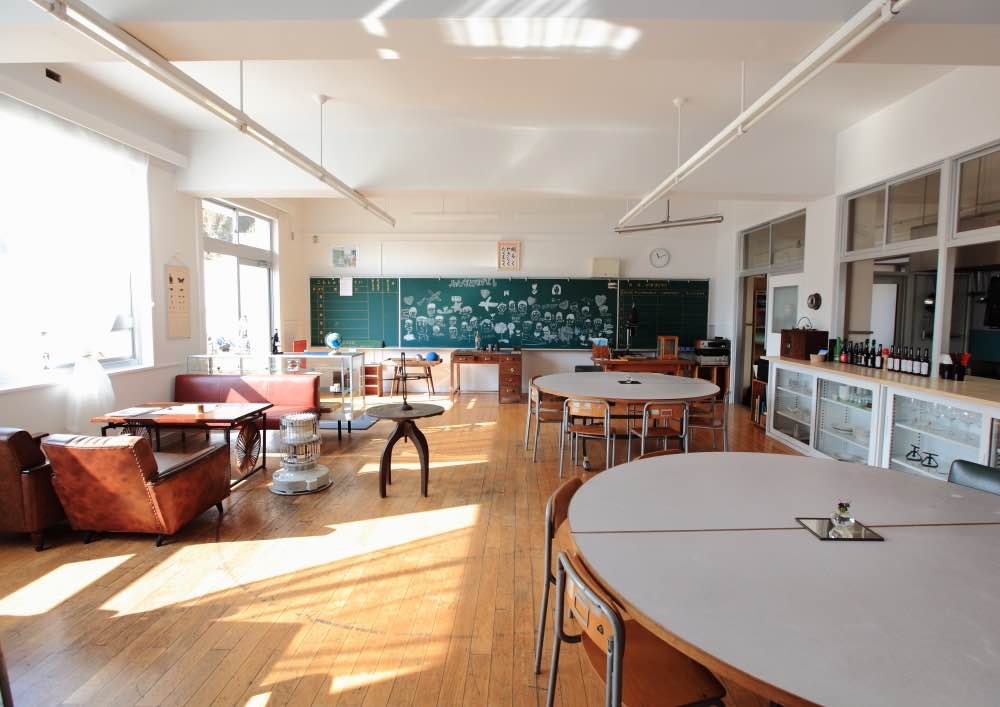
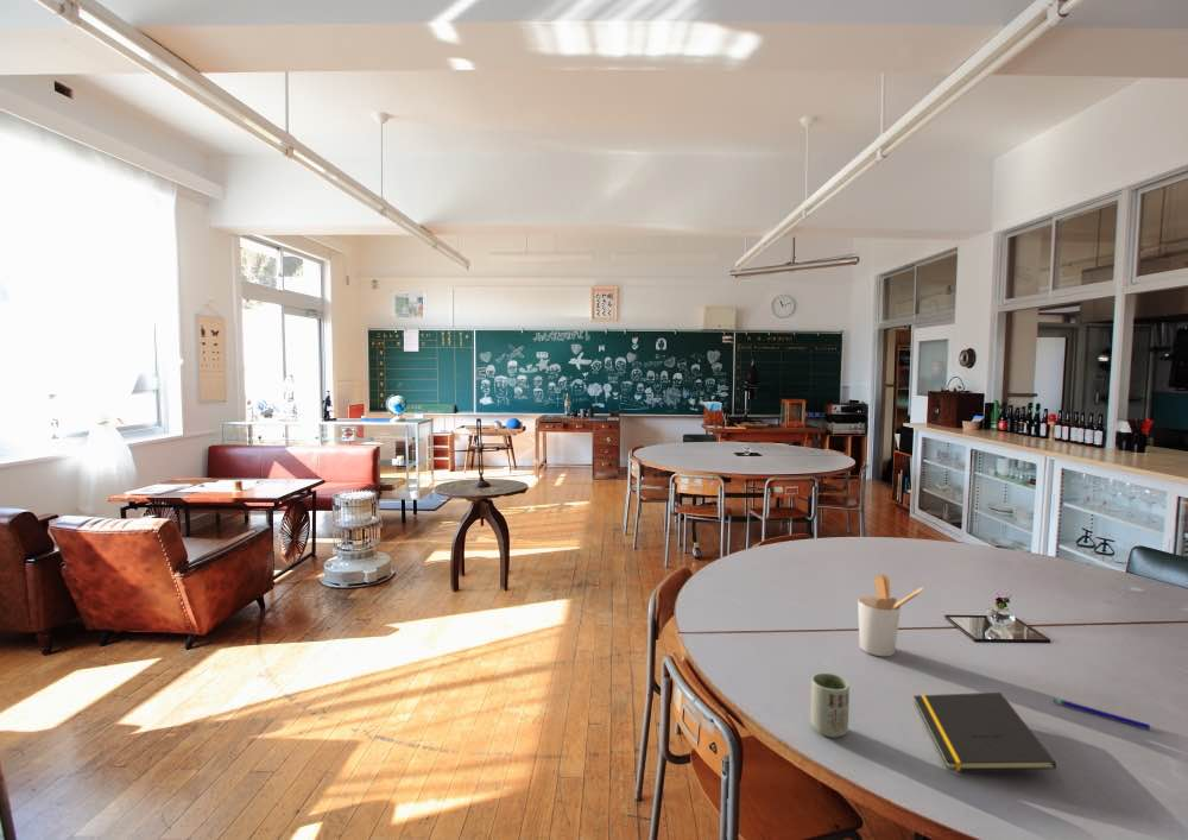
+ cup (829, 705)
+ notepad (977, 727)
+ pen (1099, 713)
+ utensil holder (889, 617)
